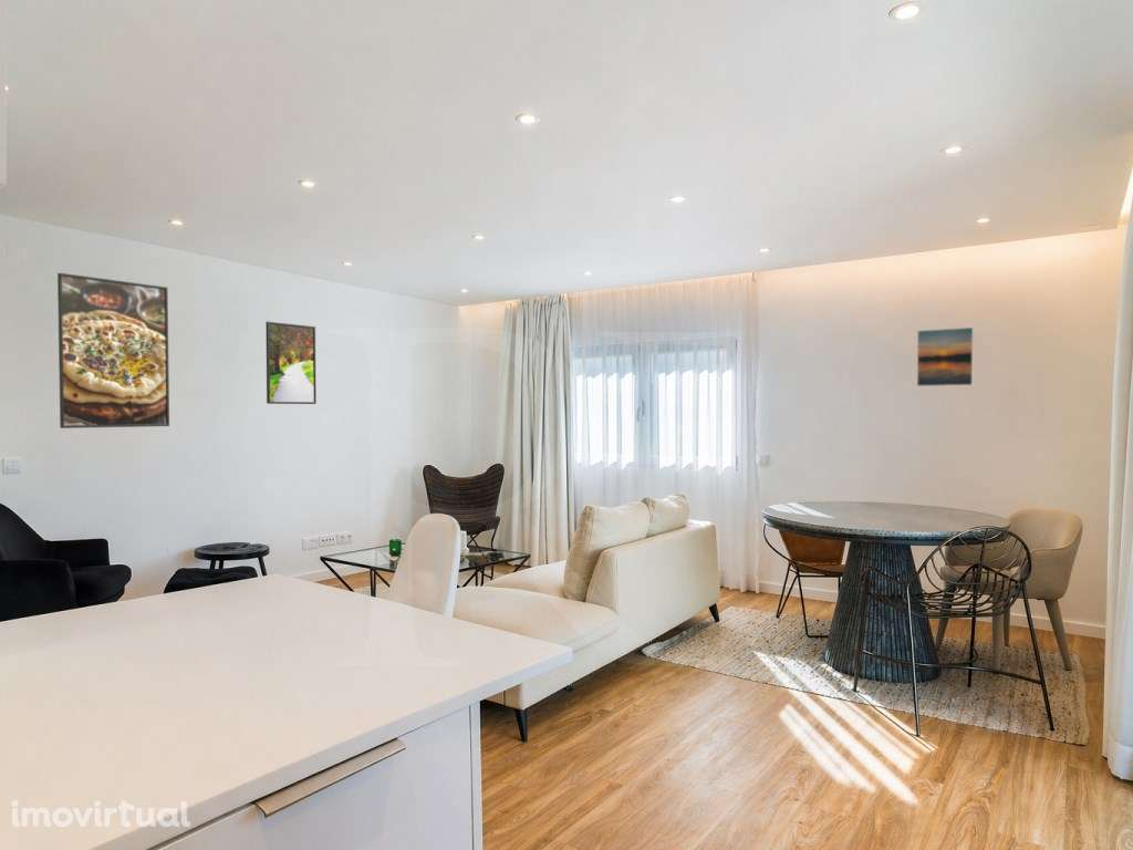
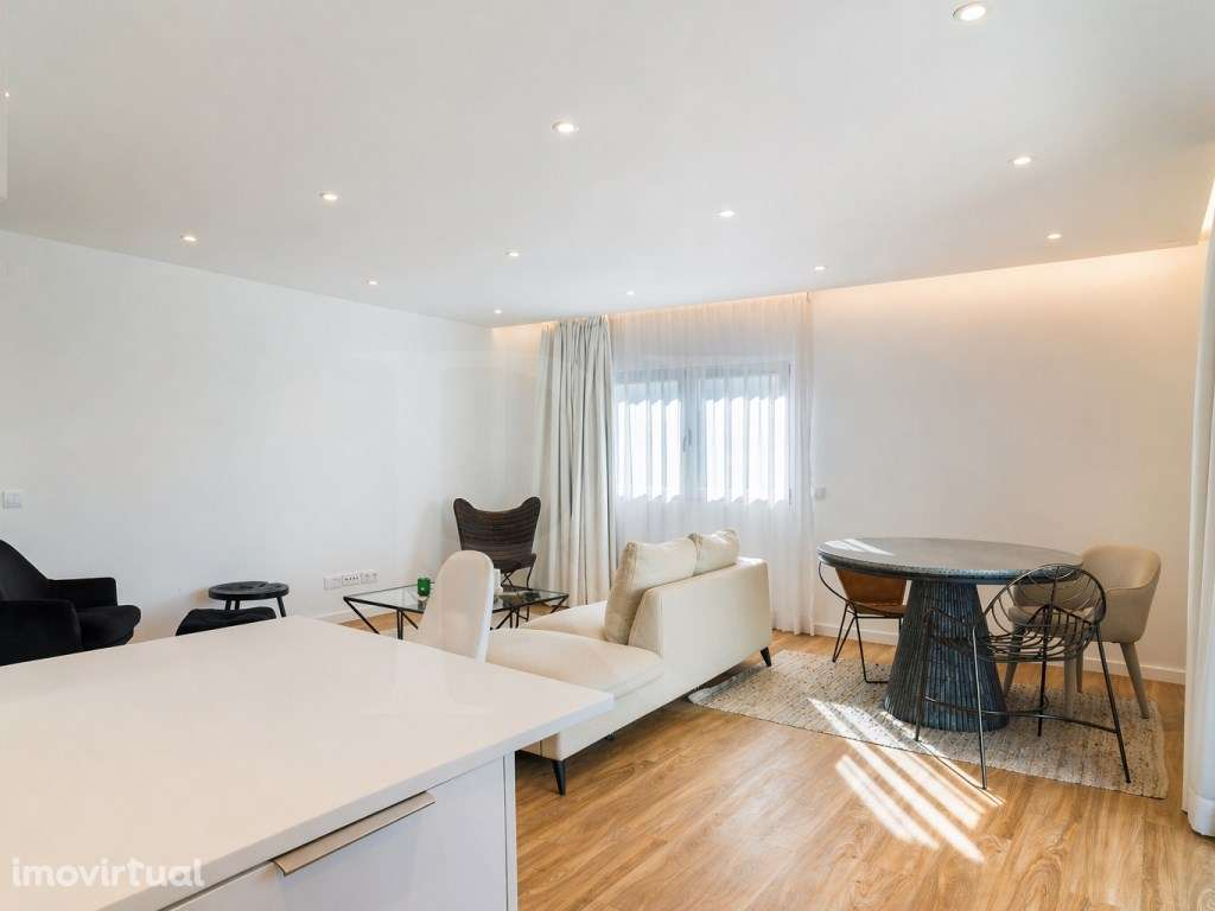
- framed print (116, 353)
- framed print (291, 363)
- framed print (944, 356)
